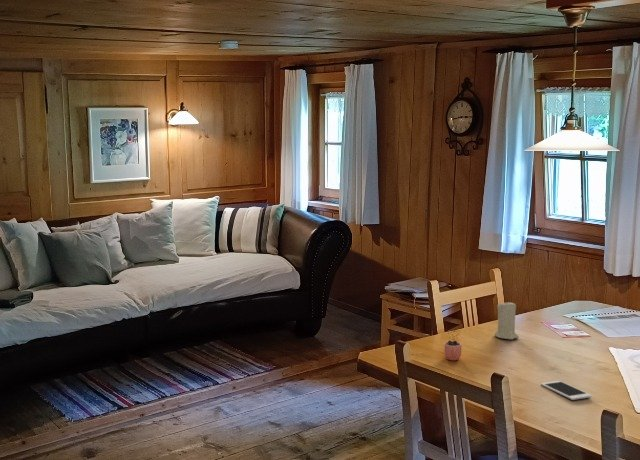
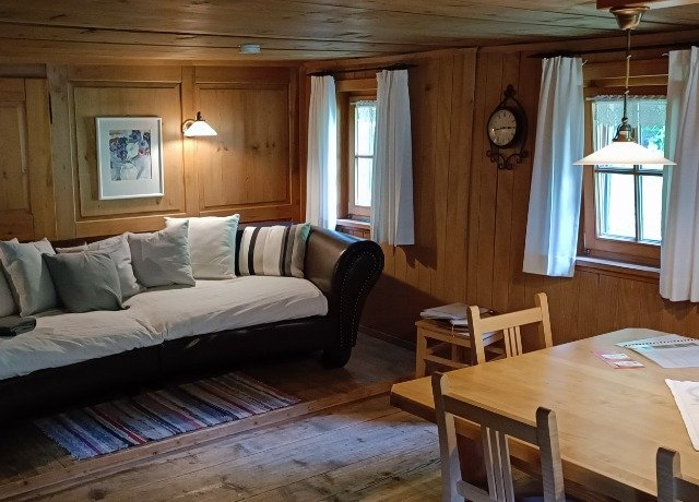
- cell phone (565, 389)
- cocoa (452, 344)
- candle (506, 318)
